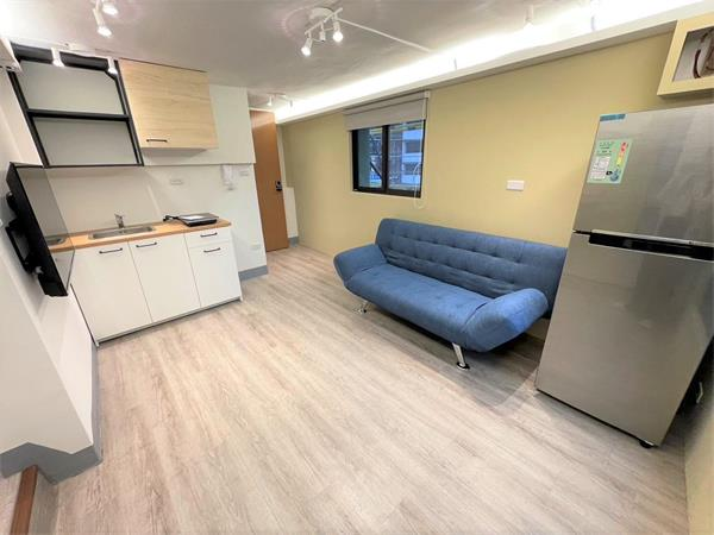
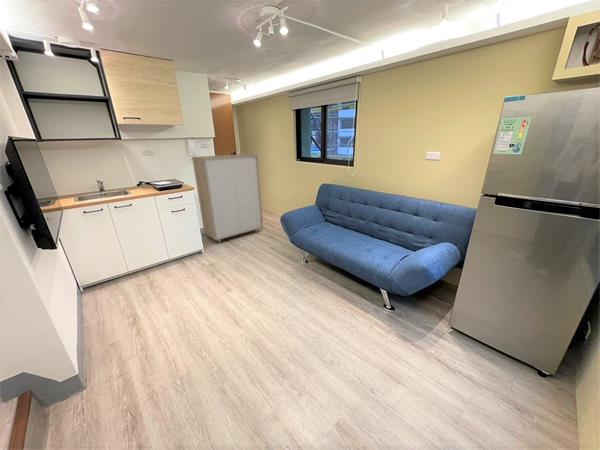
+ storage cabinet (230, 196)
